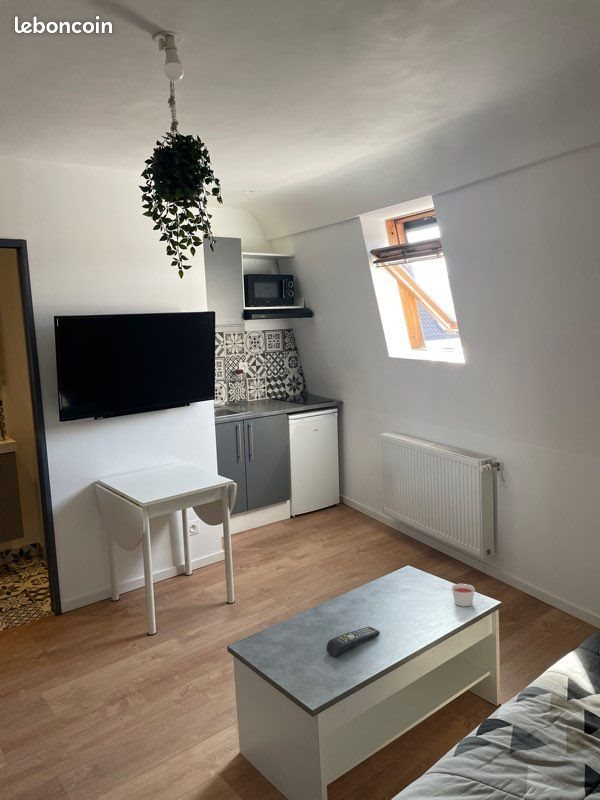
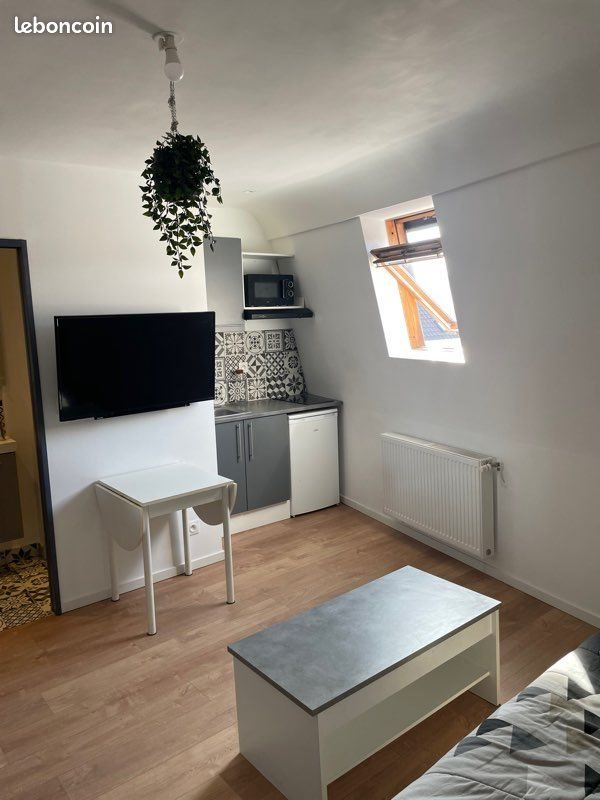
- candle (463, 595)
- remote control (353, 639)
